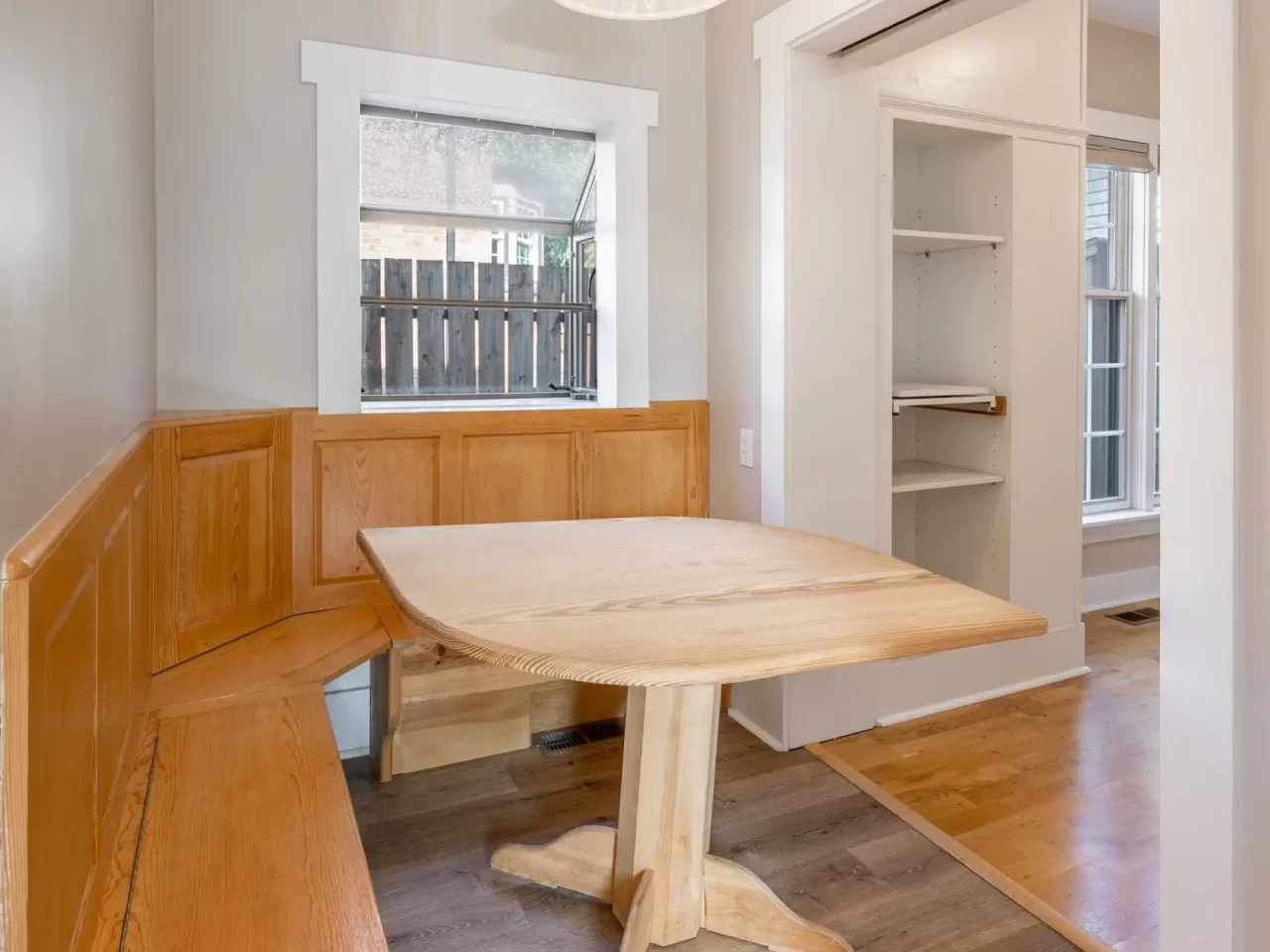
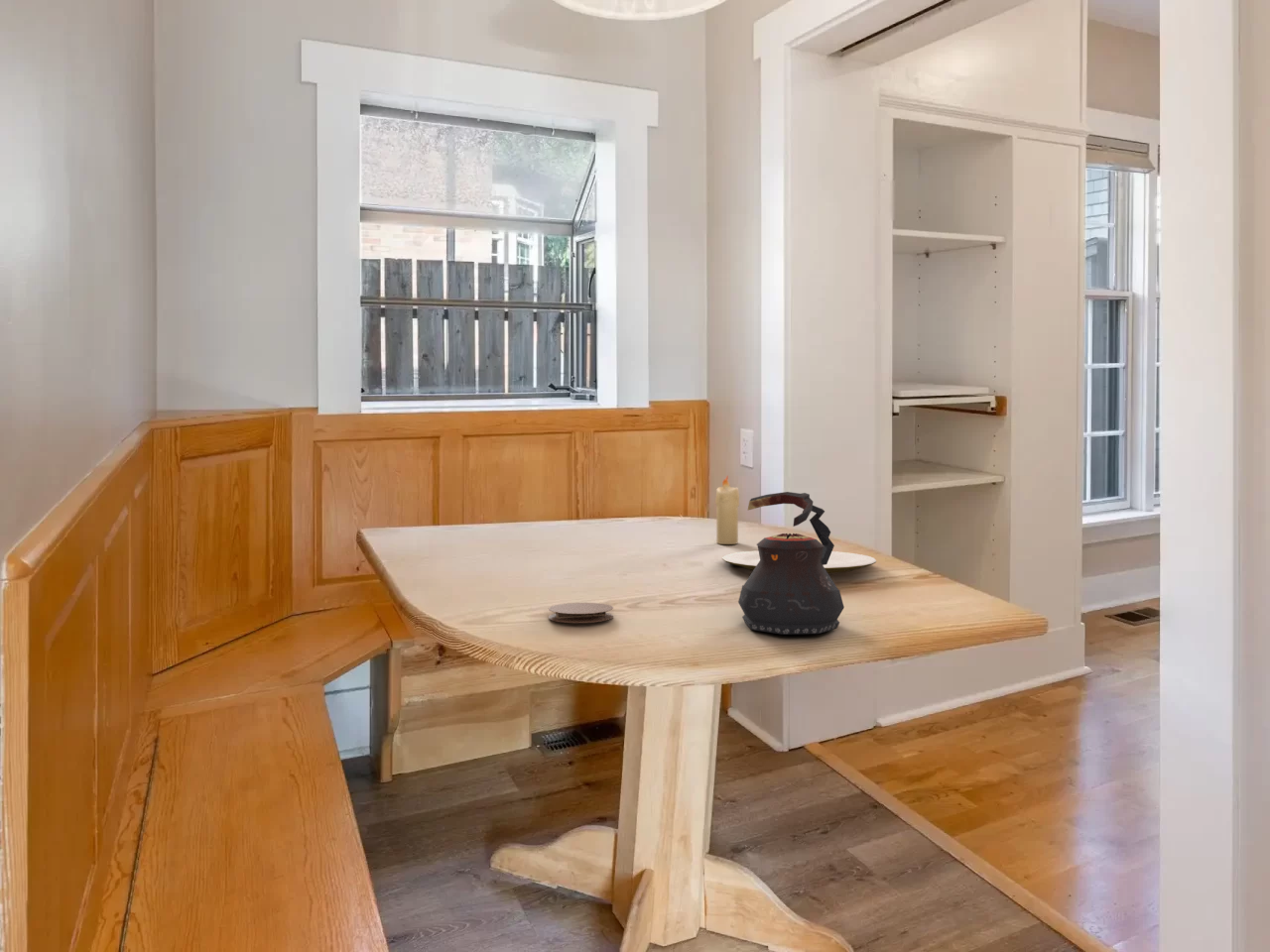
+ candle (727, 509)
+ coaster (580, 612)
+ plate (824, 565)
+ teapot (793, 558)
